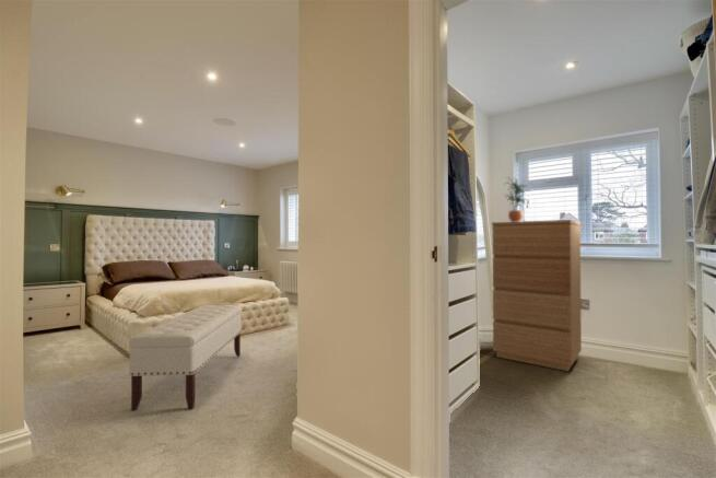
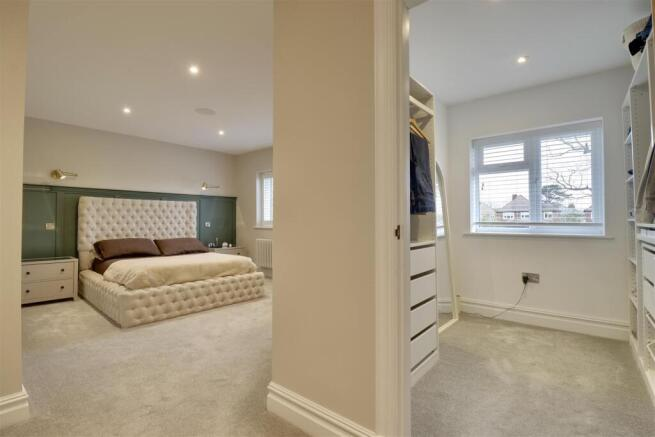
- dresser (537, 289)
- potted plant (517, 199)
- bench (196, 347)
